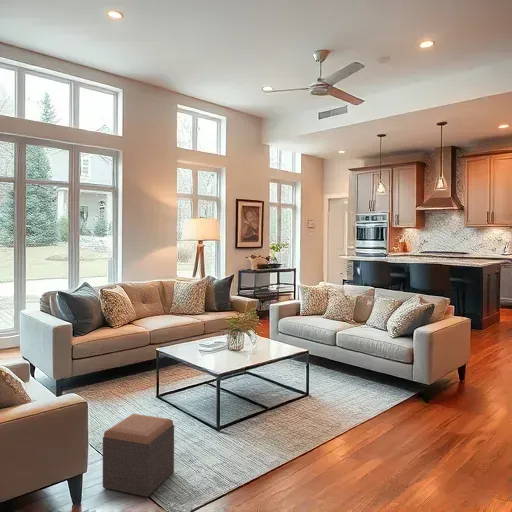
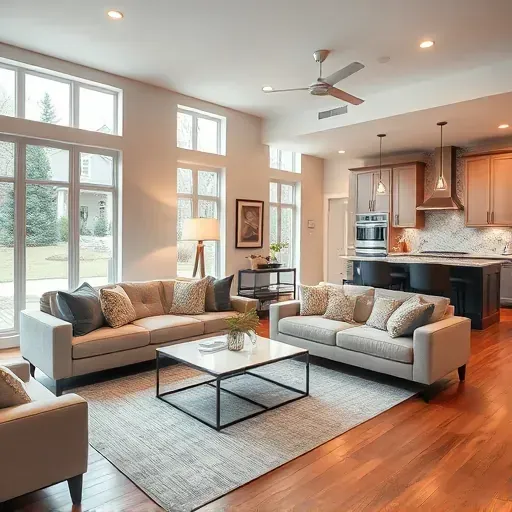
- footstool (139, 451)
